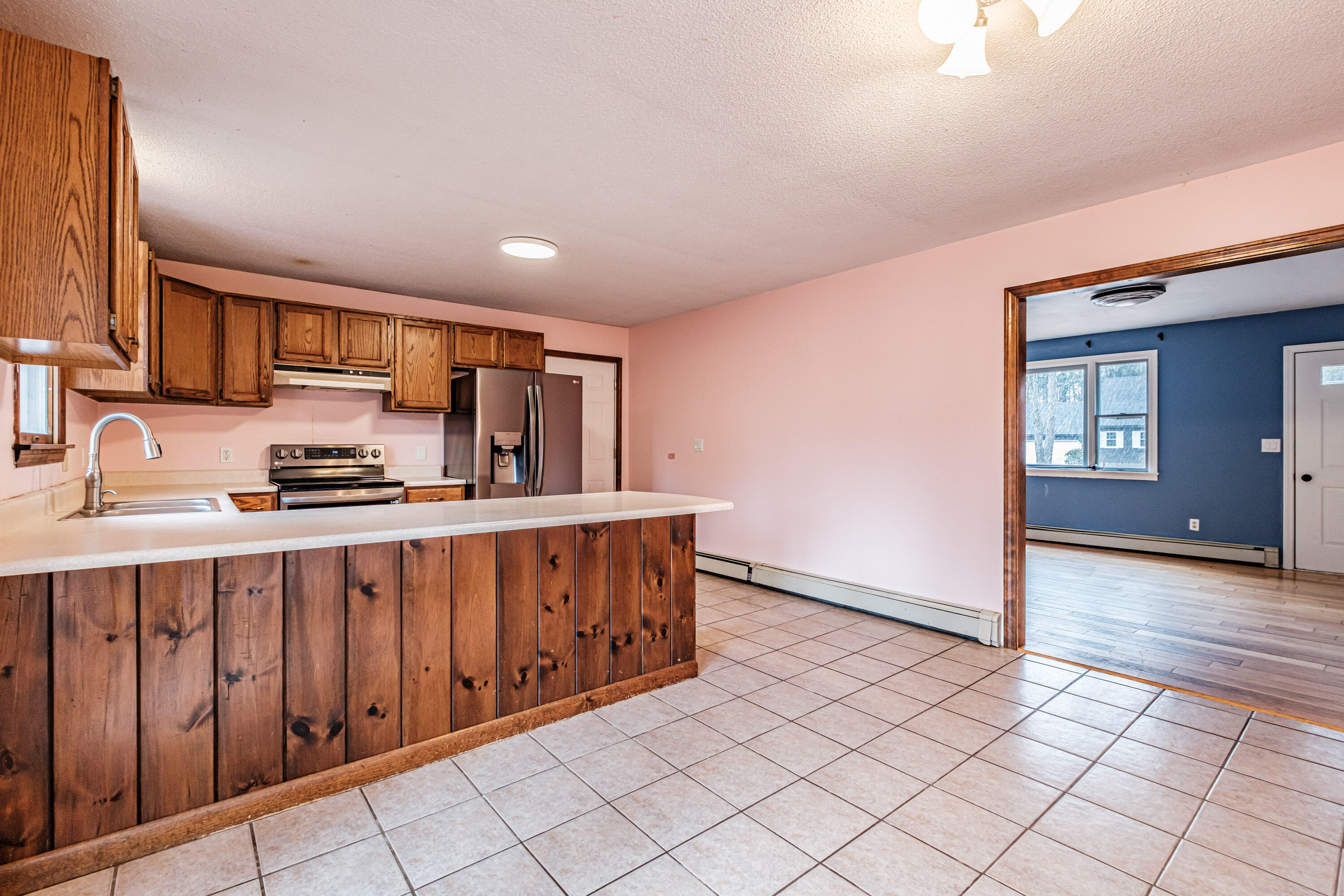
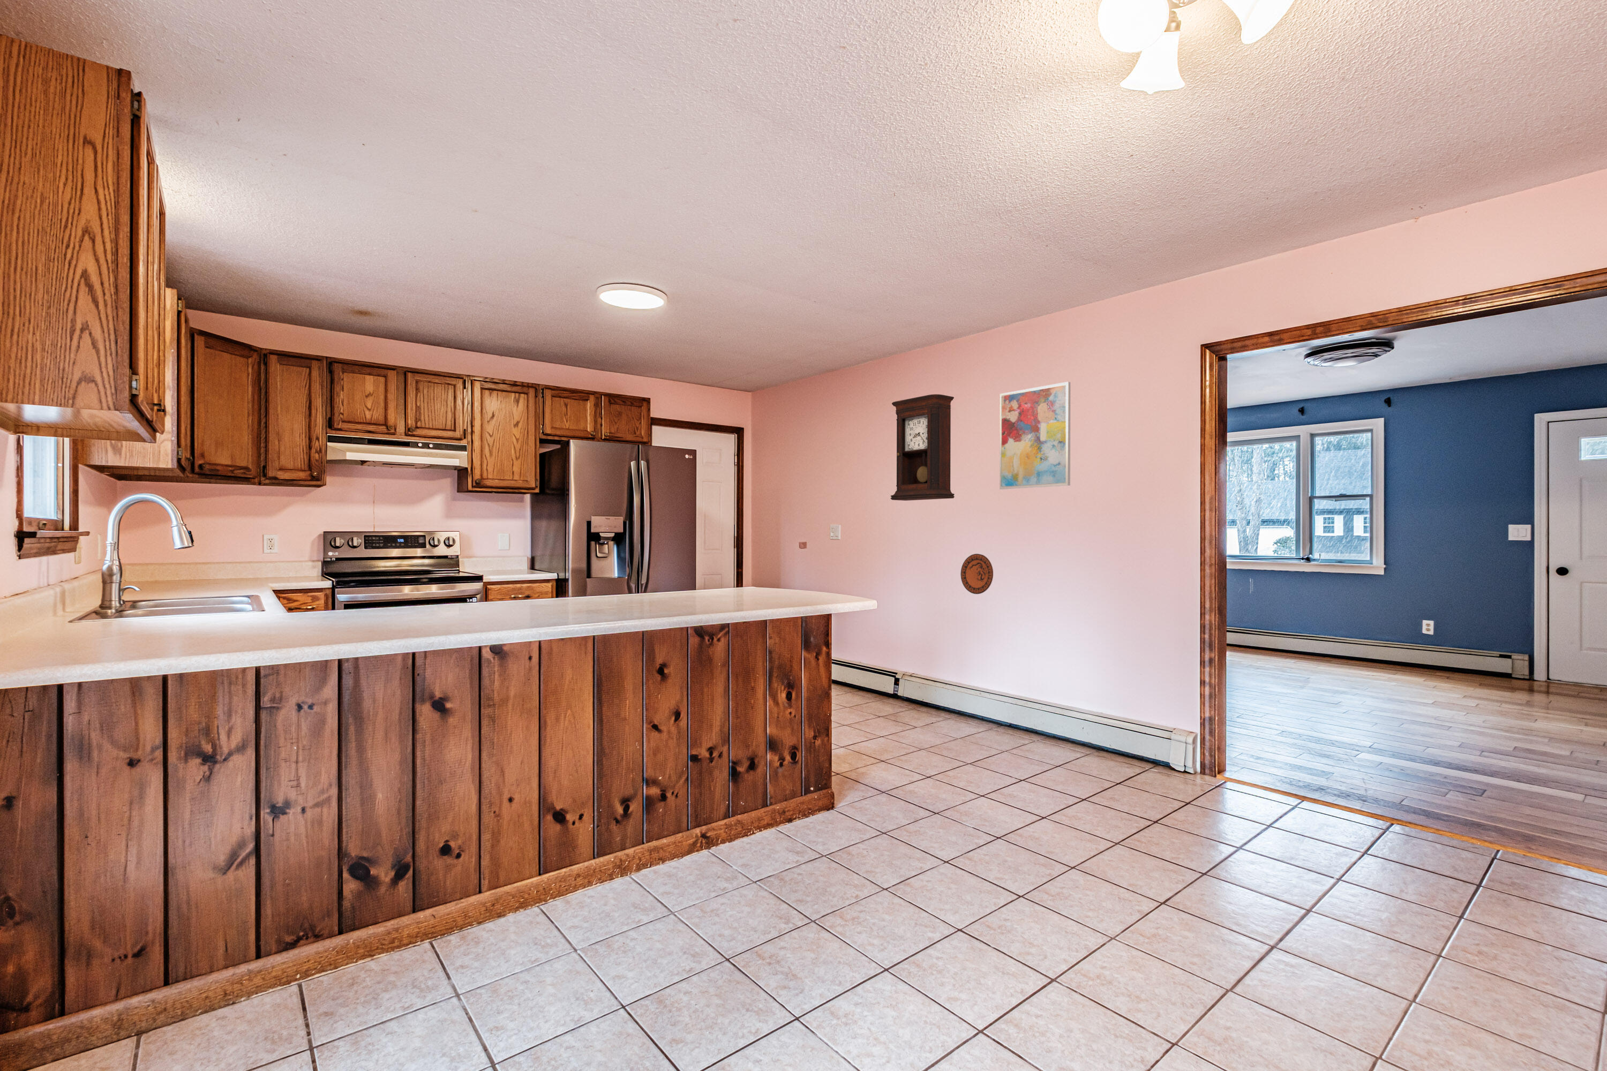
+ wall art (1033, 437)
+ decorative plate (977, 574)
+ pendulum clock (919, 449)
